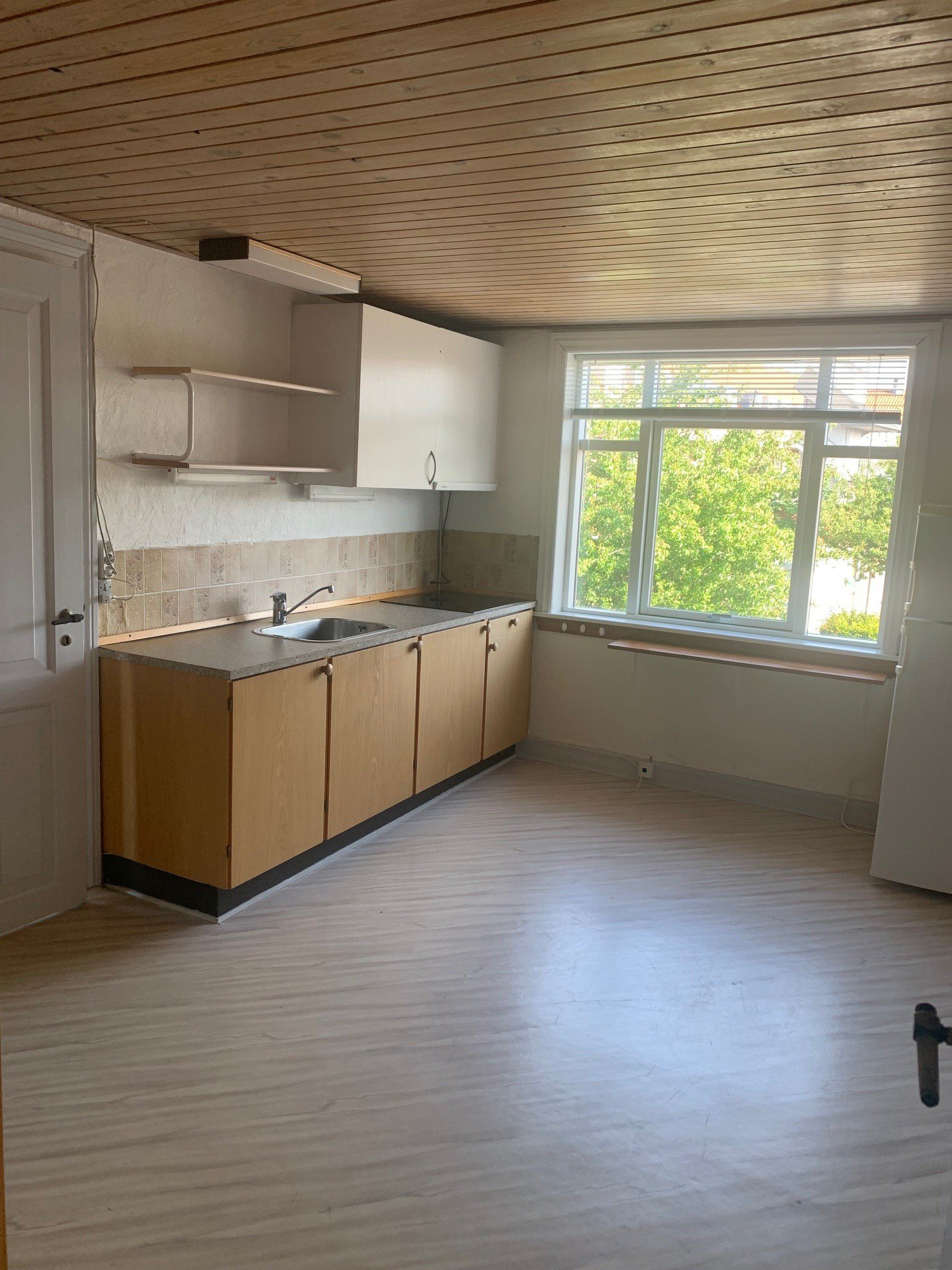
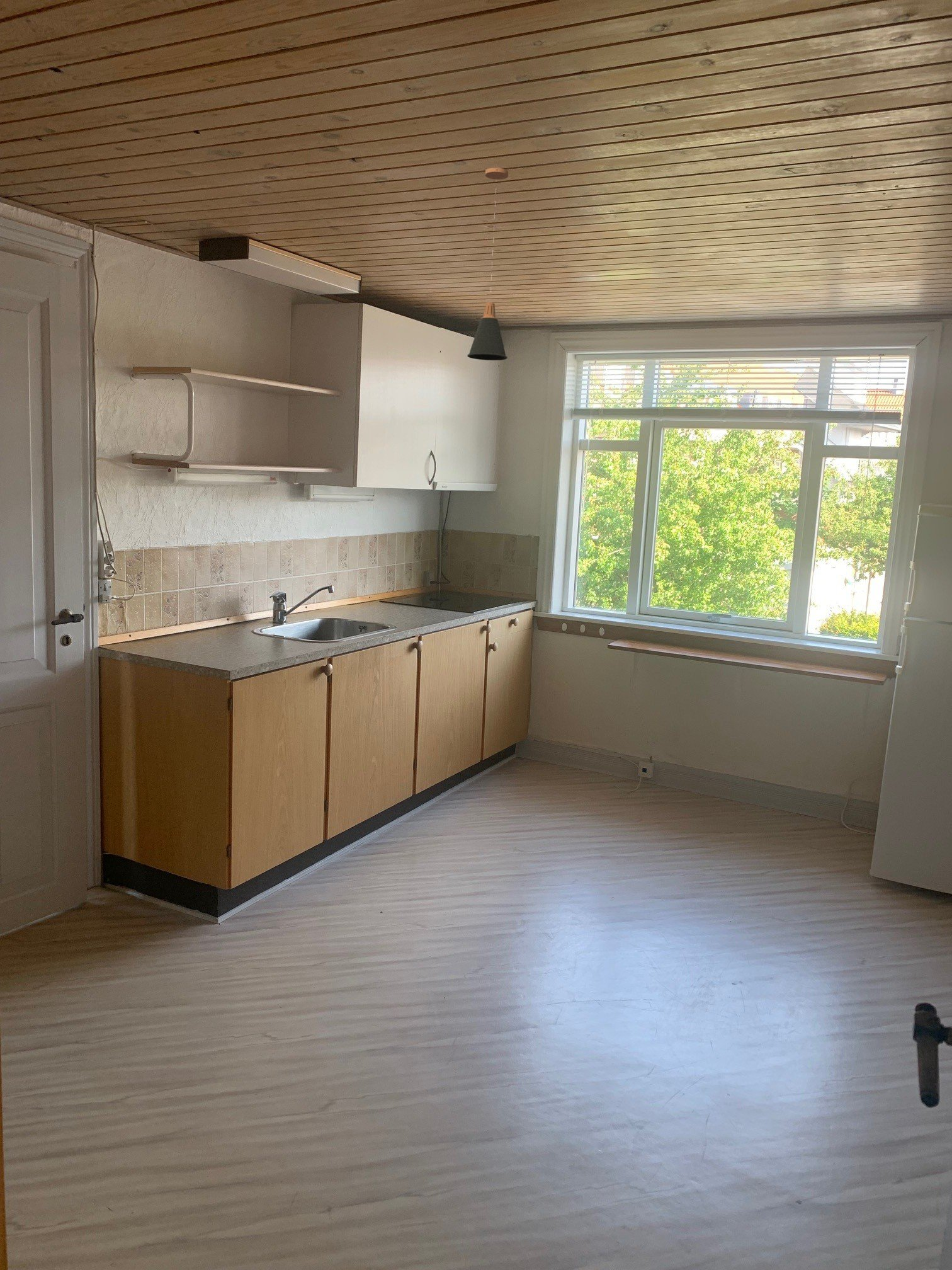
+ pendant lamp (492, 265)
